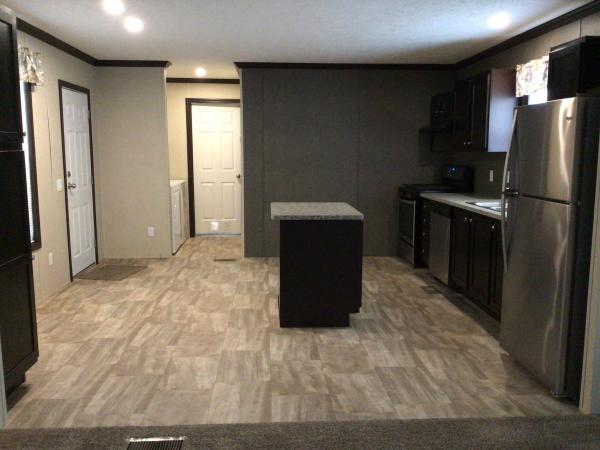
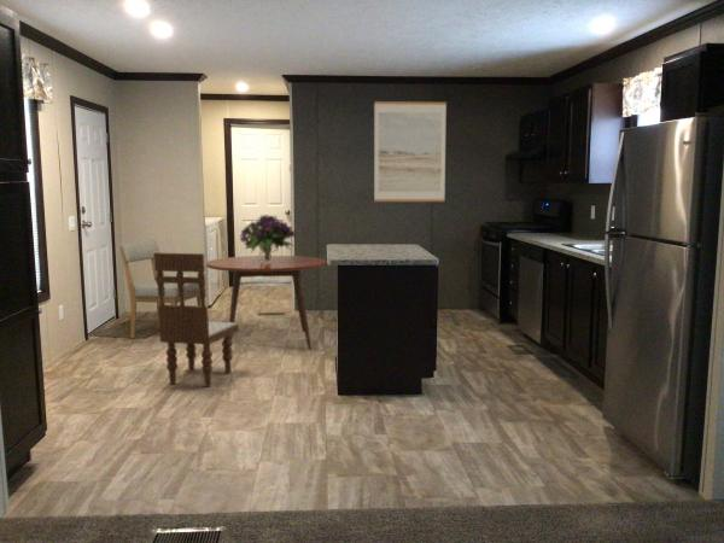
+ dining chair (195, 315)
+ wall art (409, 152)
+ chair (164, 290)
+ bouquet (267, 238)
+ dining table (267, 275)
